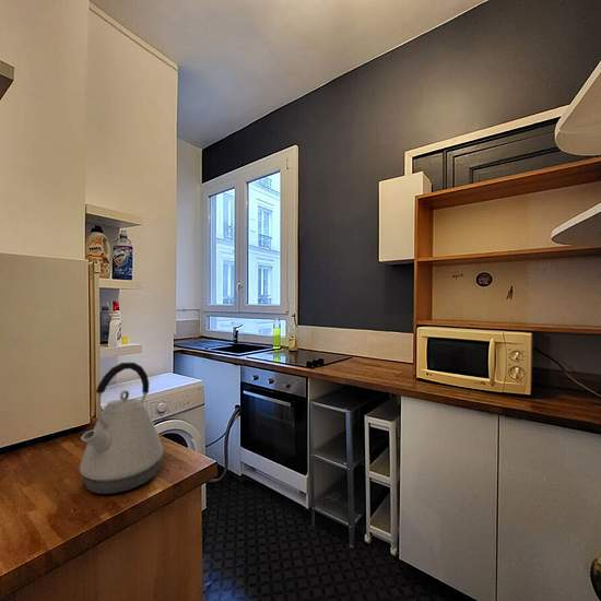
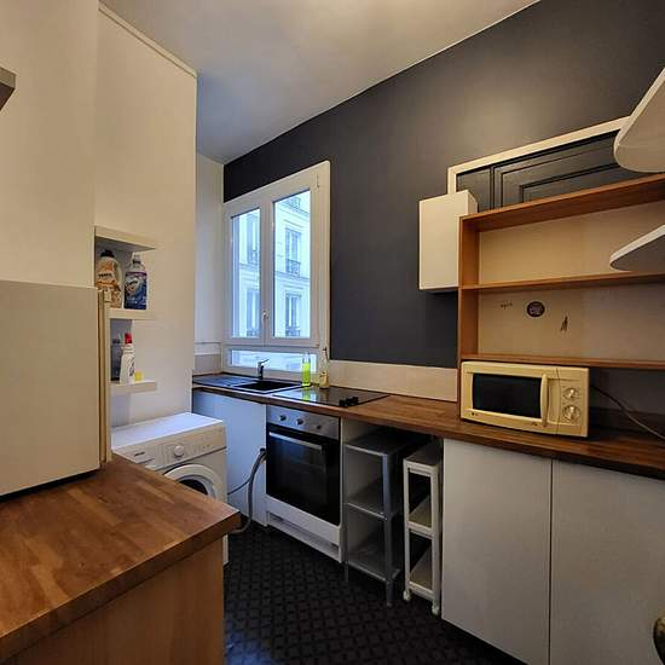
- kettle (121, 421)
